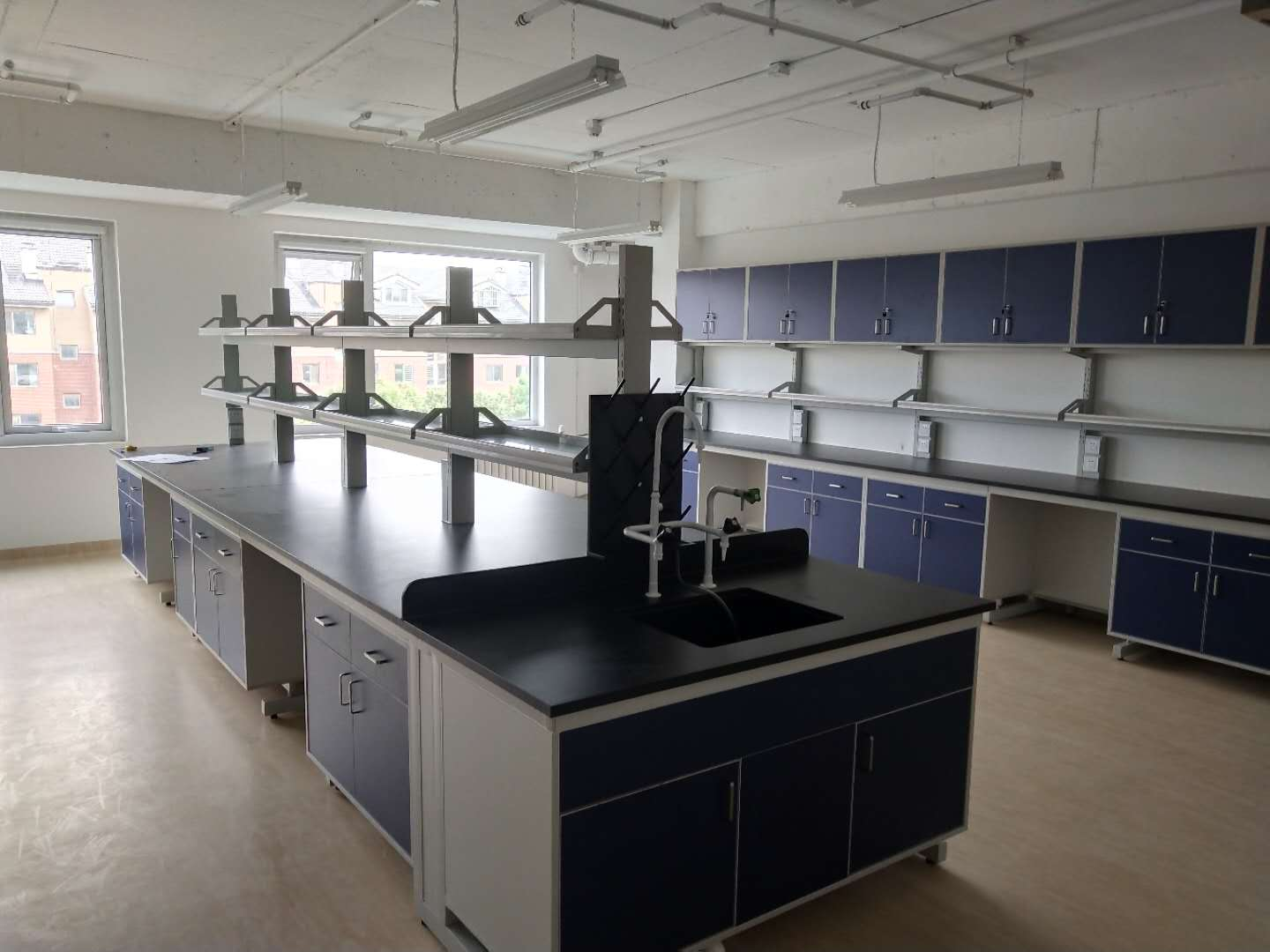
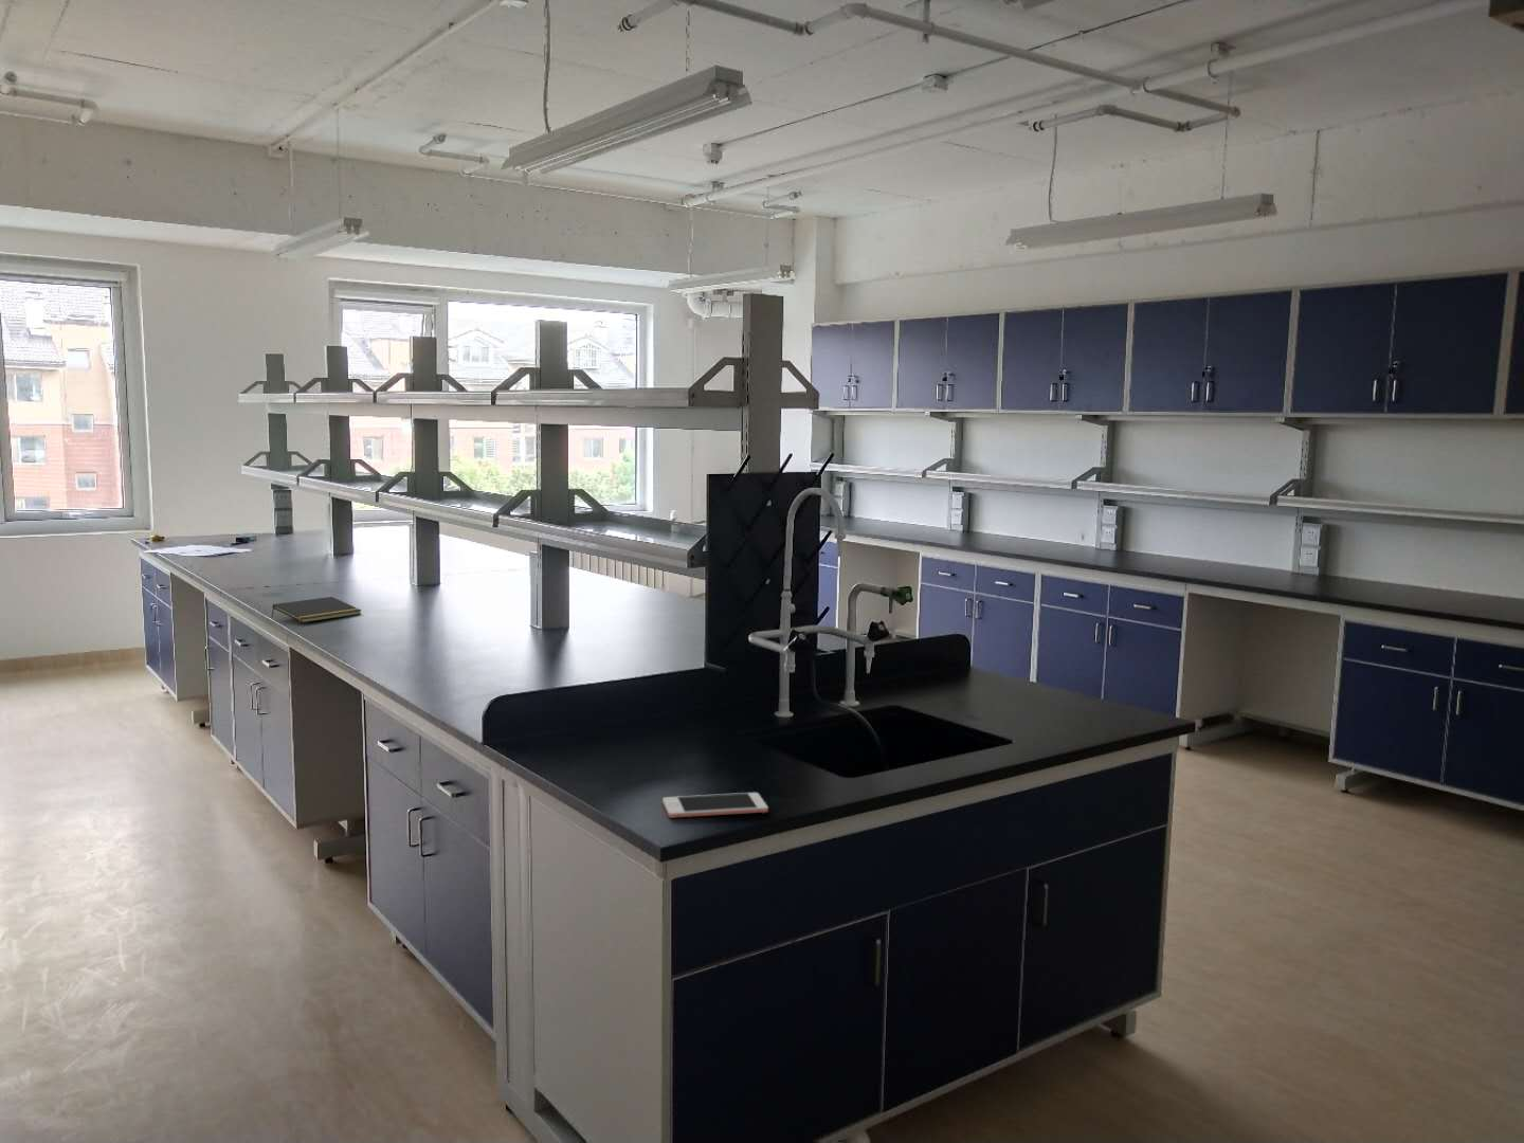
+ notepad (318, 609)
+ cell phone (714, 804)
